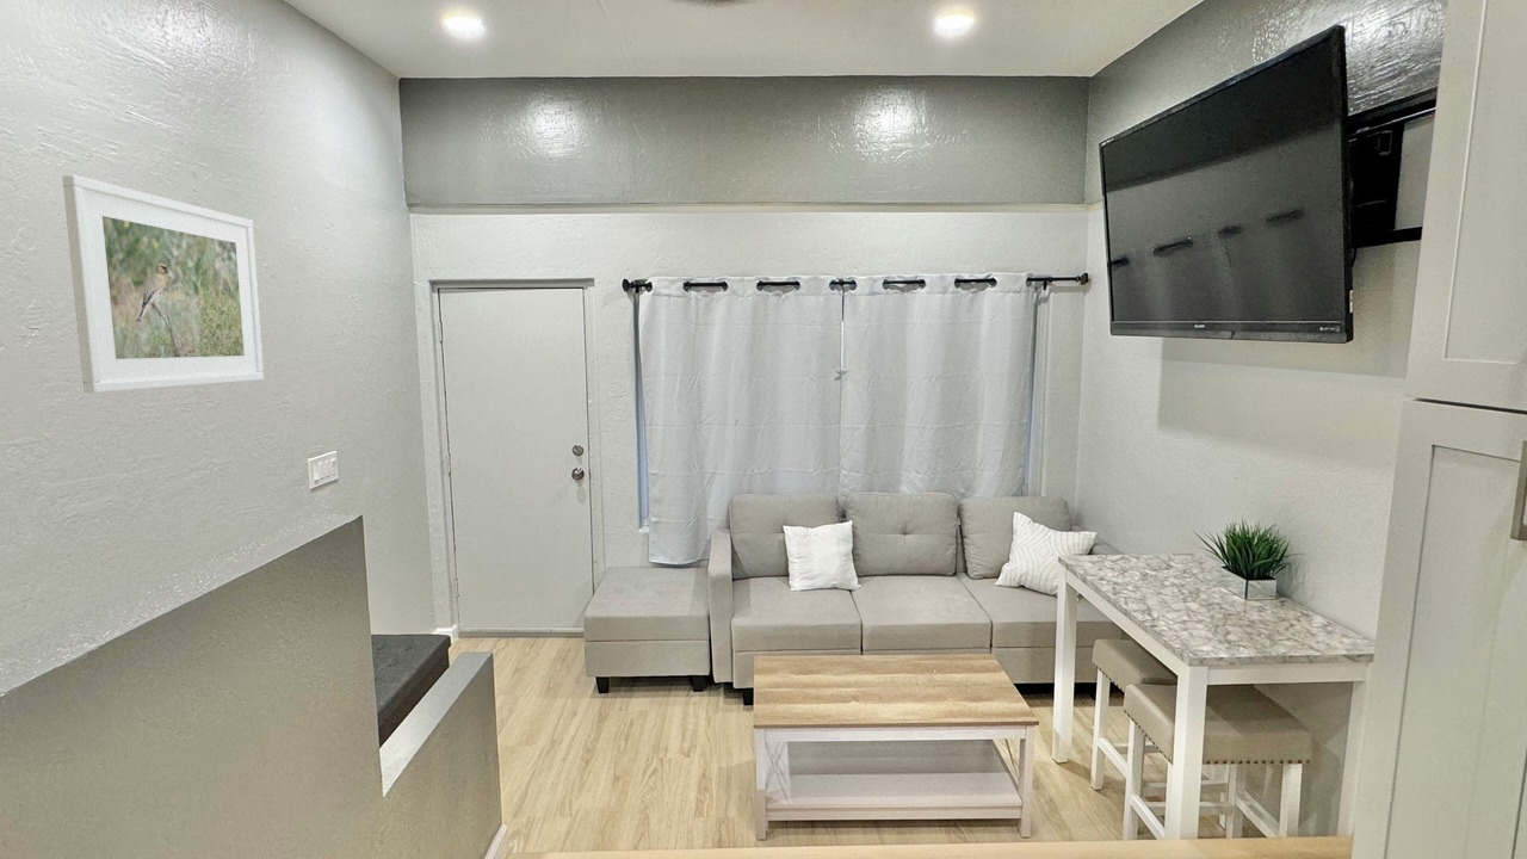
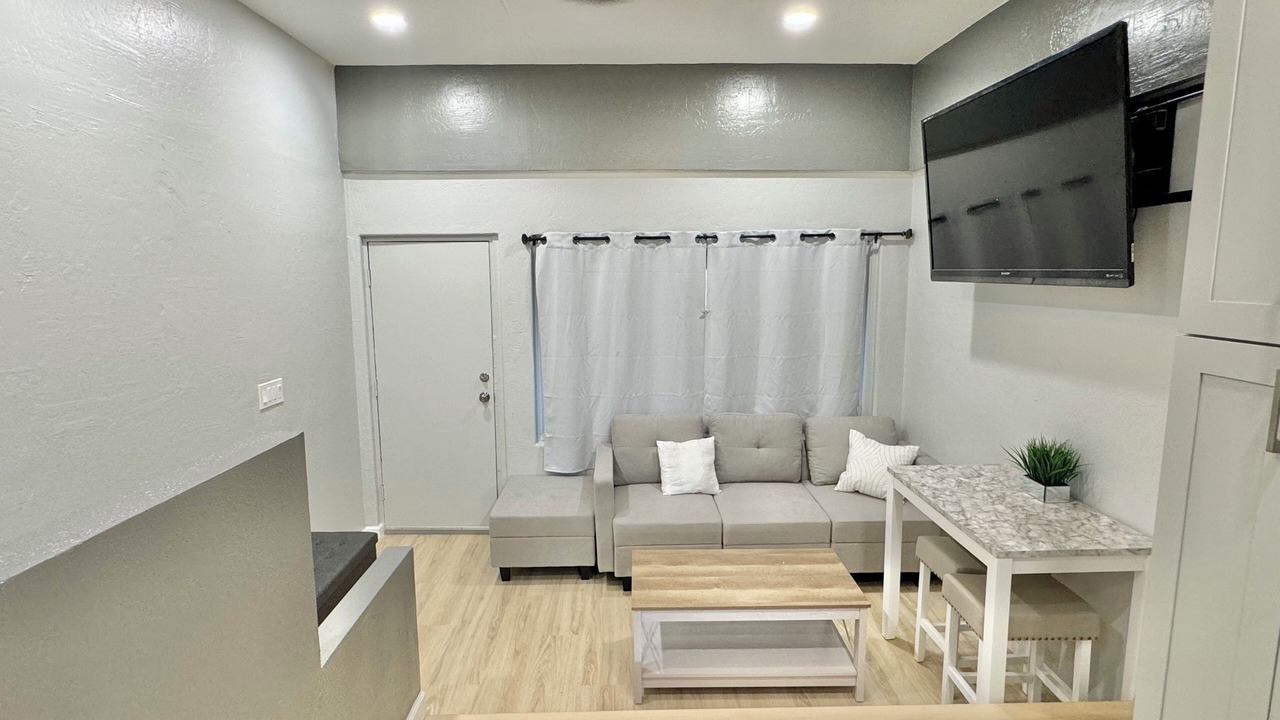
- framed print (179, 293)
